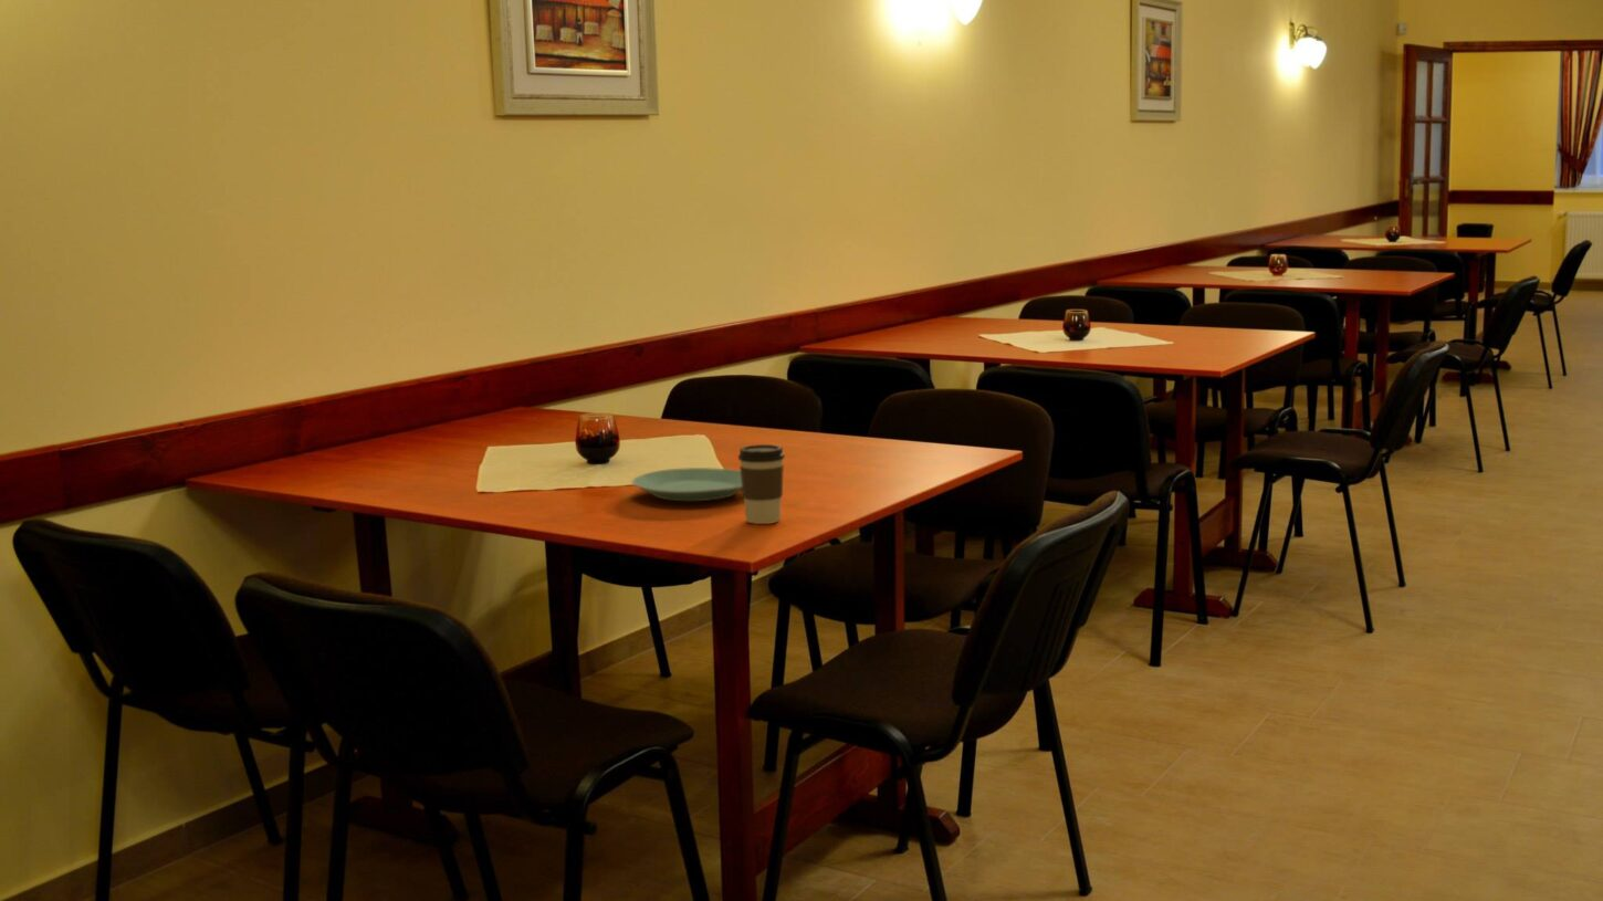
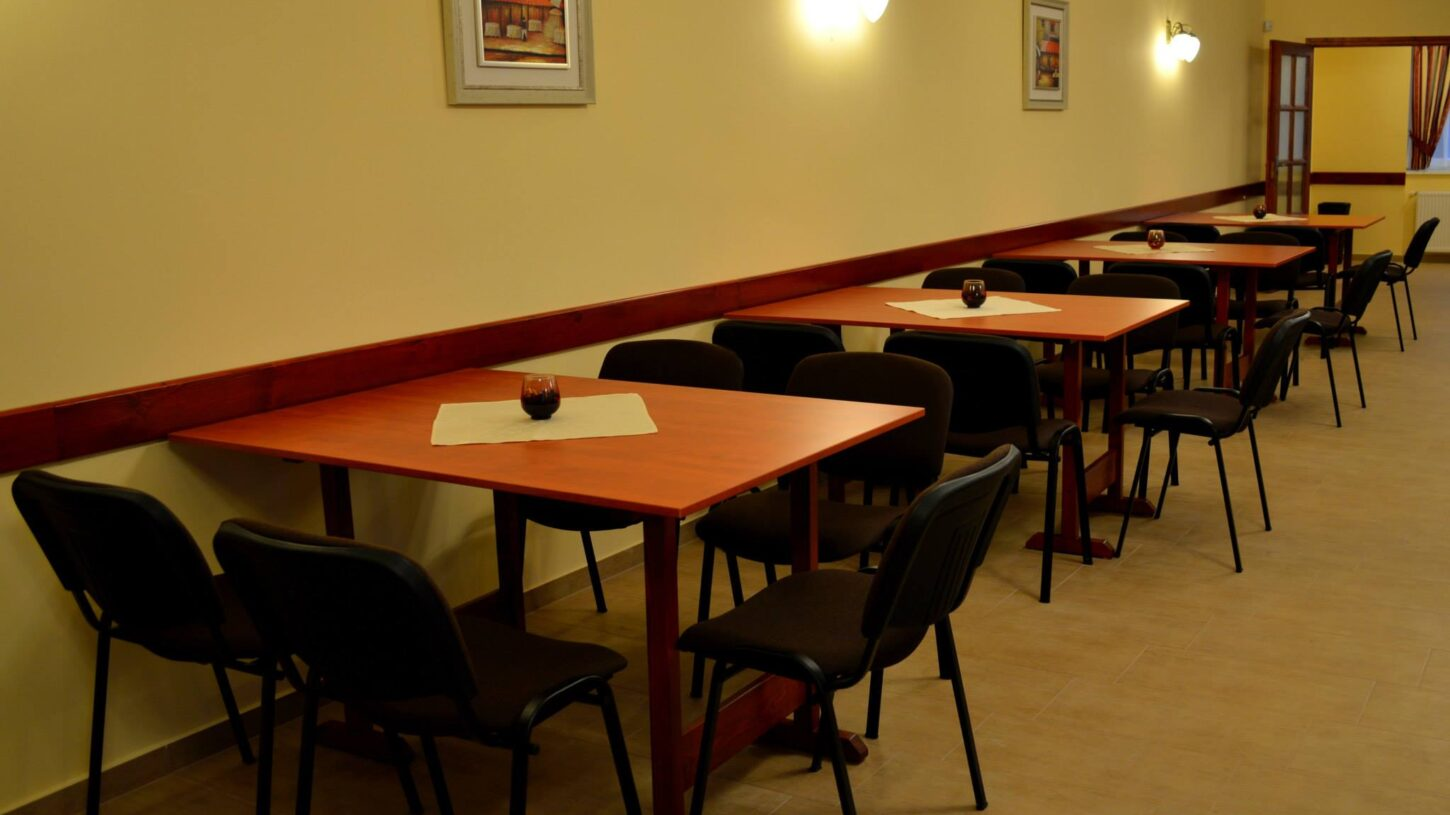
- coffee cup (762, 484)
- plate (694, 485)
